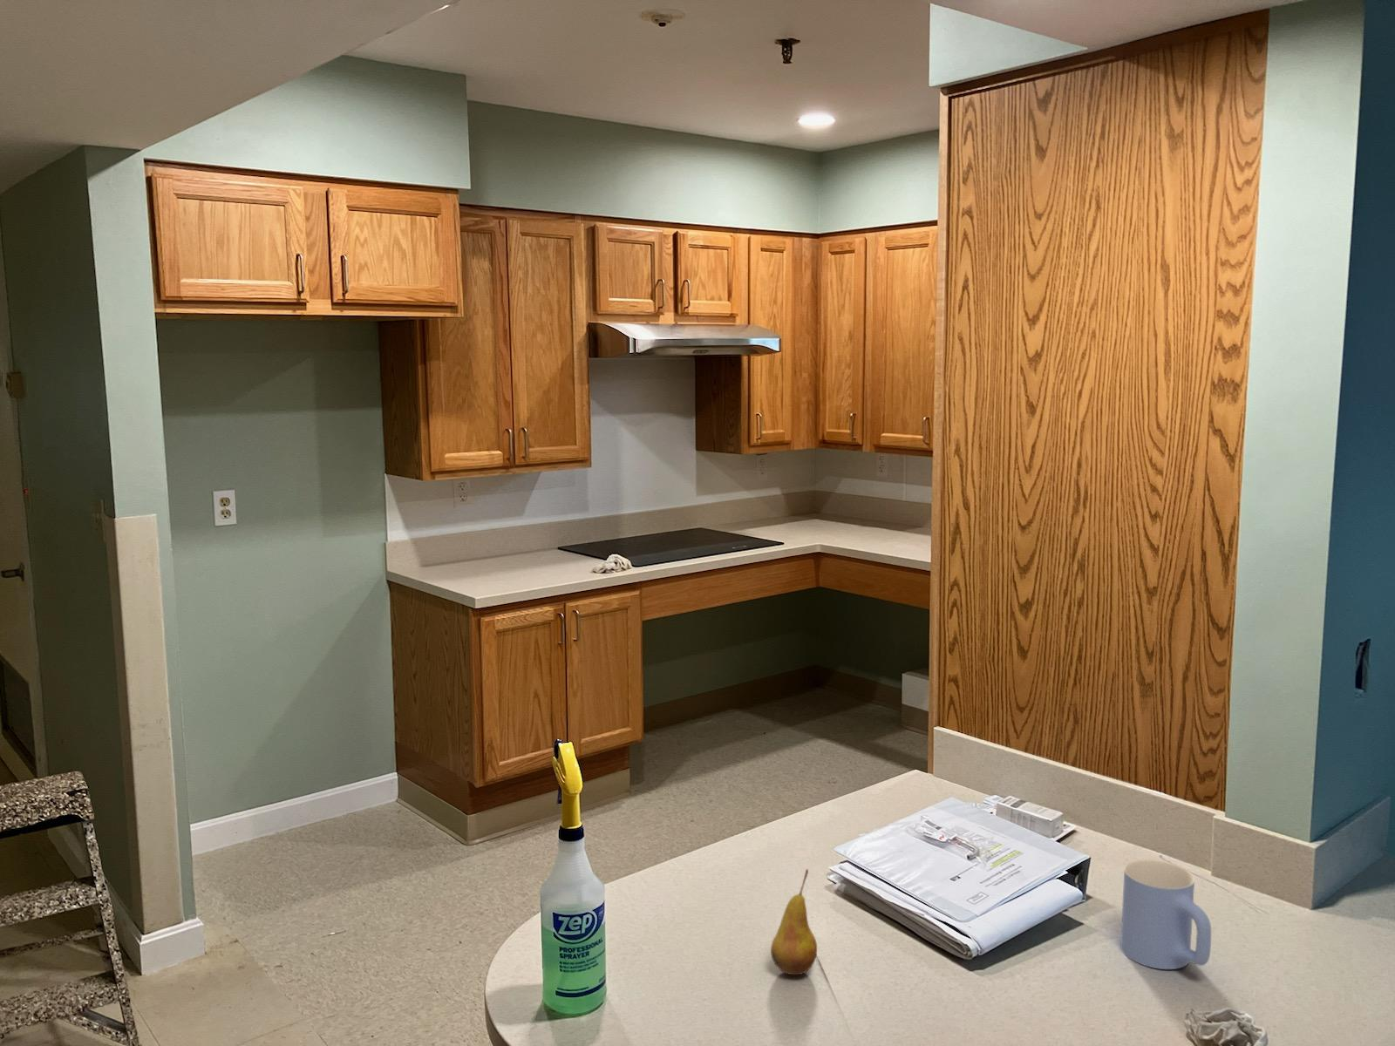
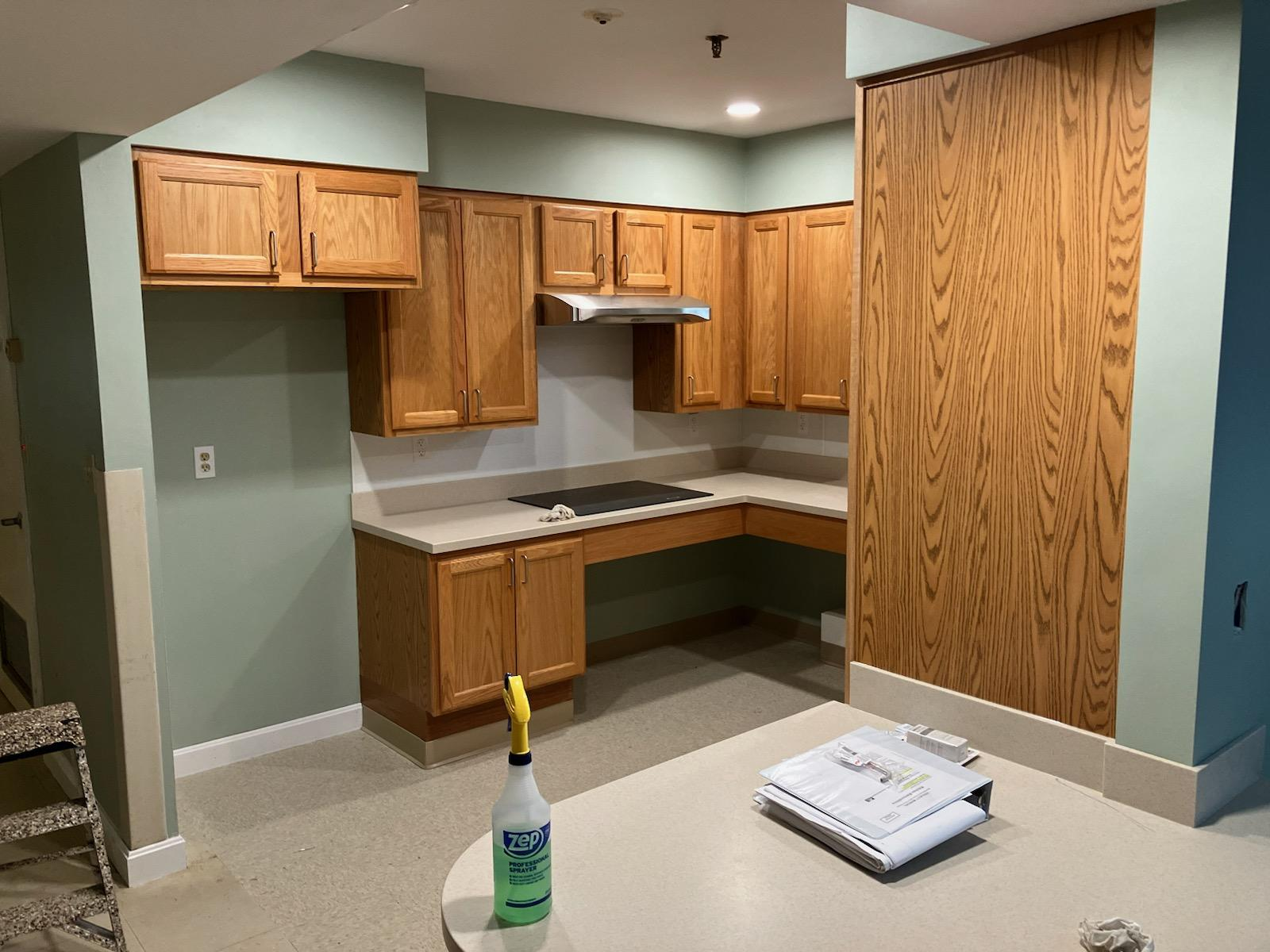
- fruit (793, 923)
- mug (1164, 921)
